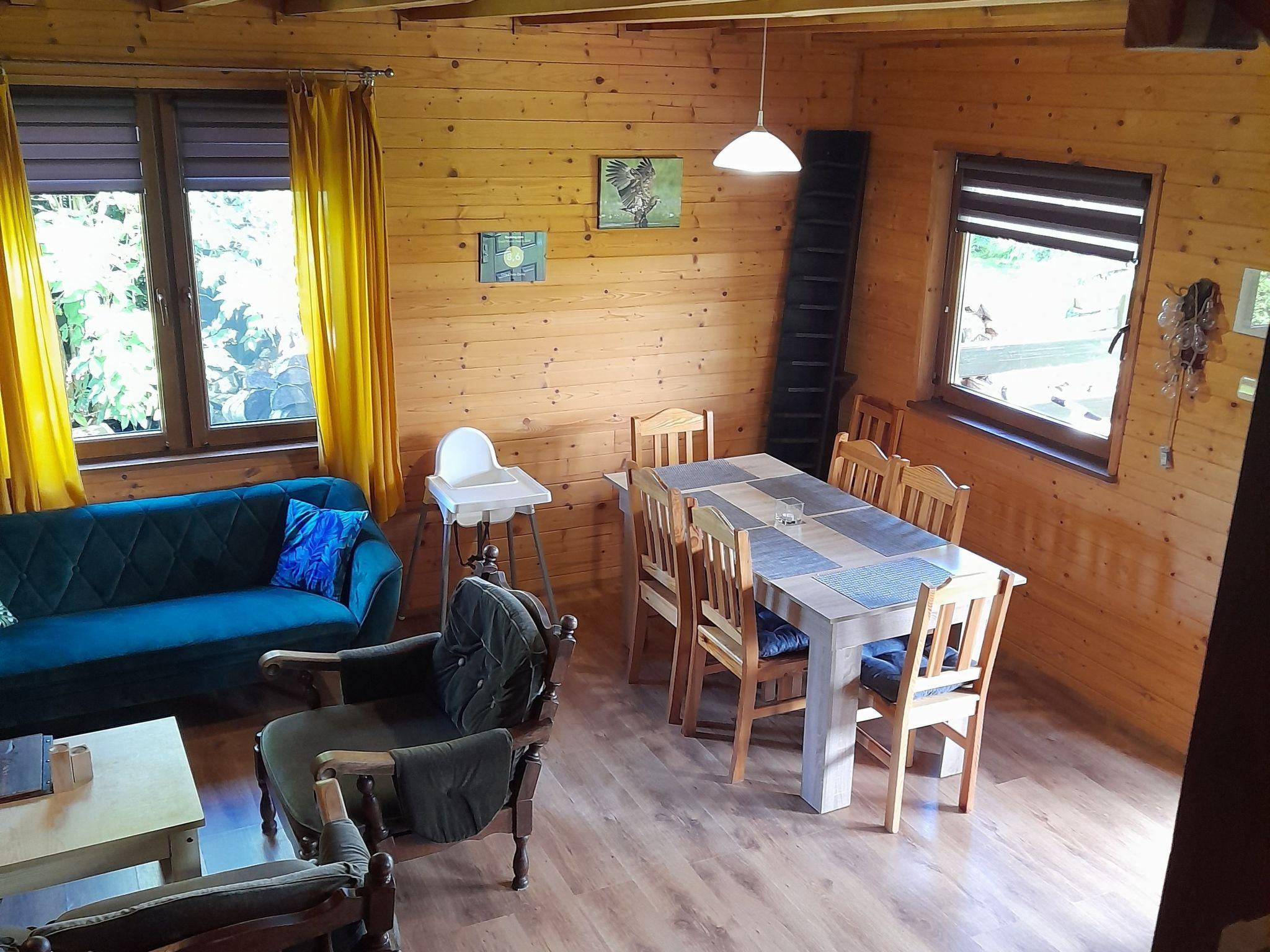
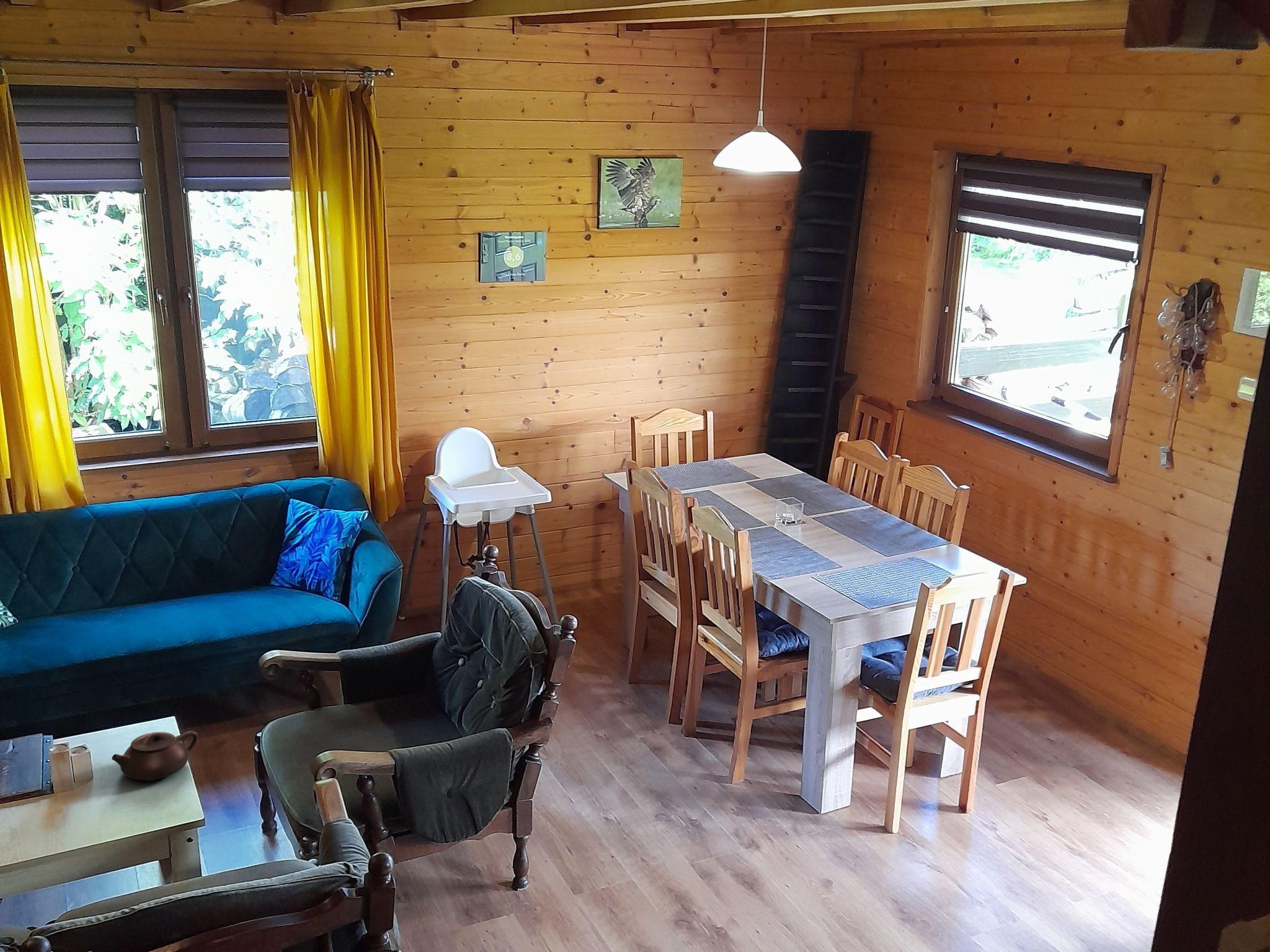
+ teapot (156, 752)
